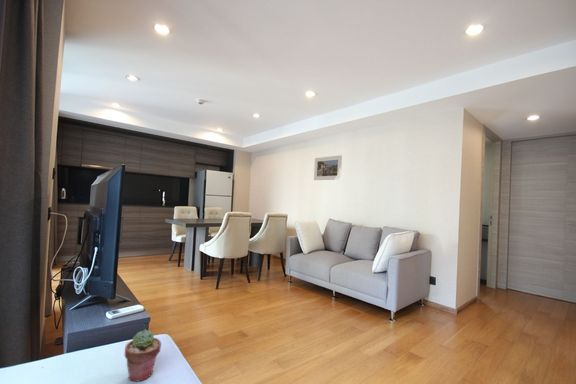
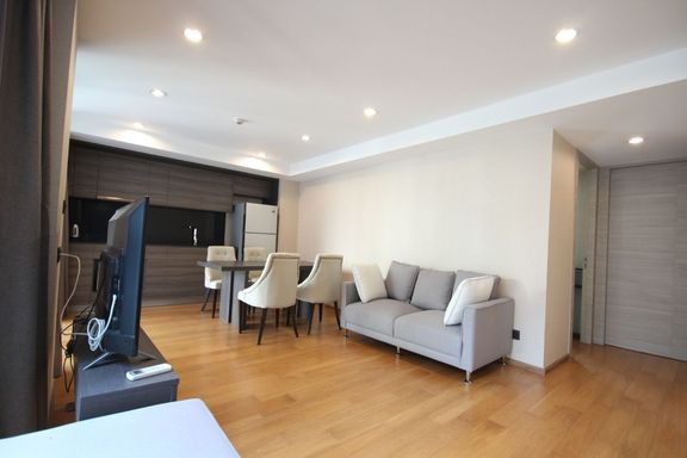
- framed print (327, 168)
- potted succulent (142, 353)
